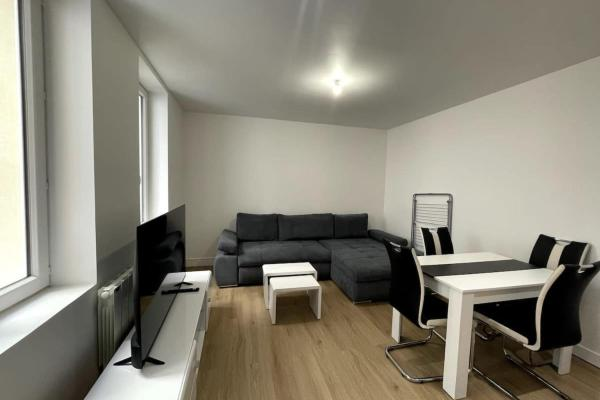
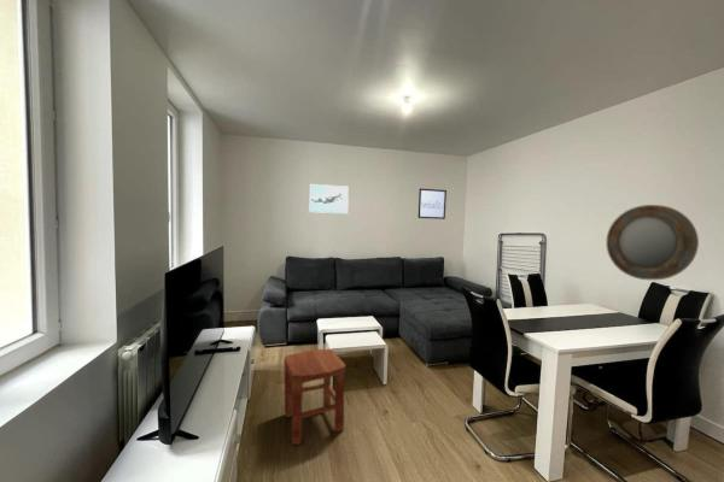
+ home mirror (646, 242)
+ stool (314, 389)
+ wall art (432, 204)
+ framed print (328, 199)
